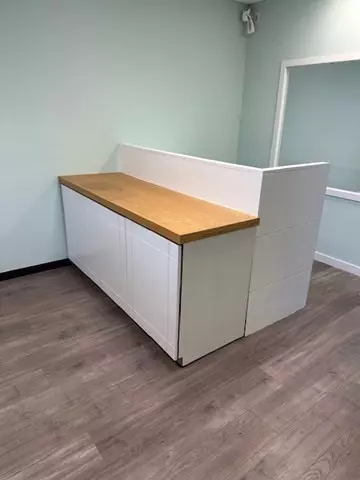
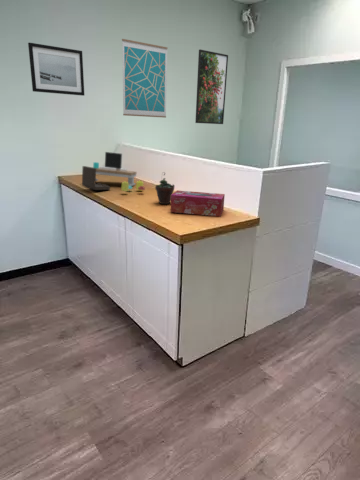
+ succulent plant (164, 187)
+ desk organizer (116, 171)
+ wall art (145, 81)
+ tissue box (197, 202)
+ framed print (211, 89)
+ wall art (57, 70)
